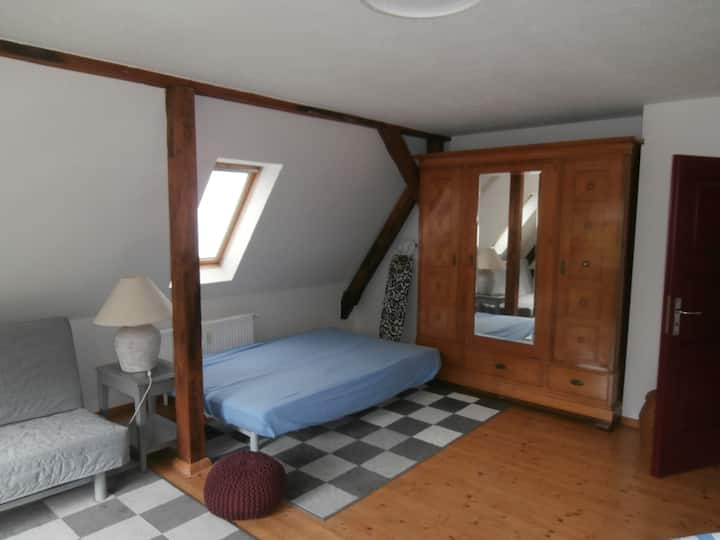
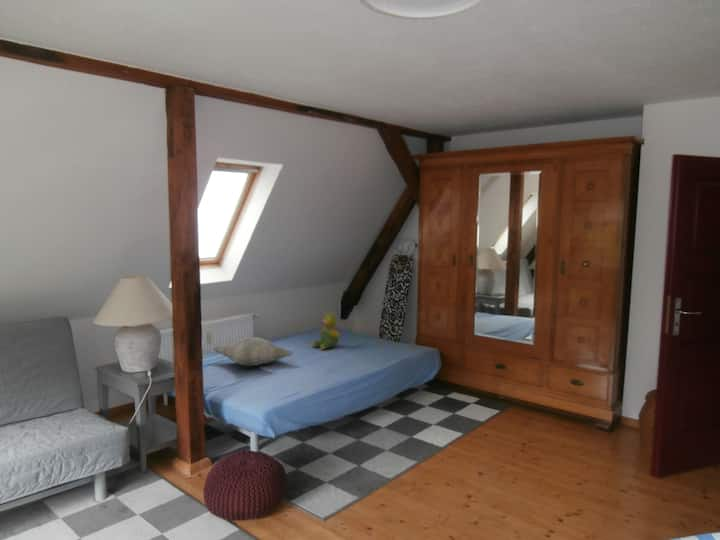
+ teddy bear (325, 329)
+ decorative pillow (252, 351)
